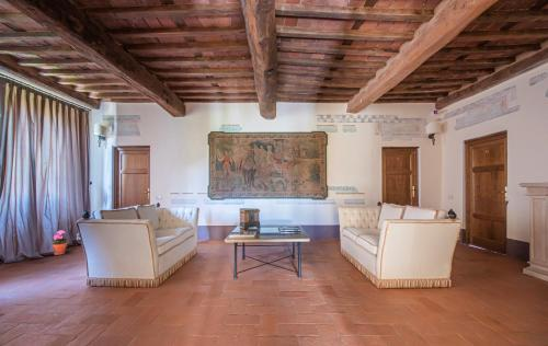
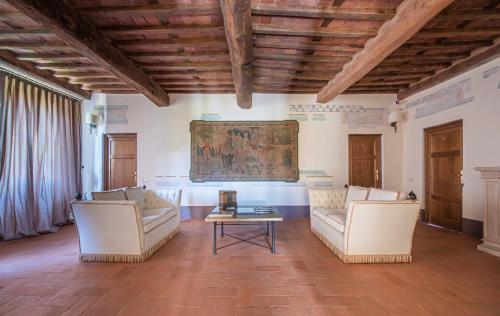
- potted plant (59, 241)
